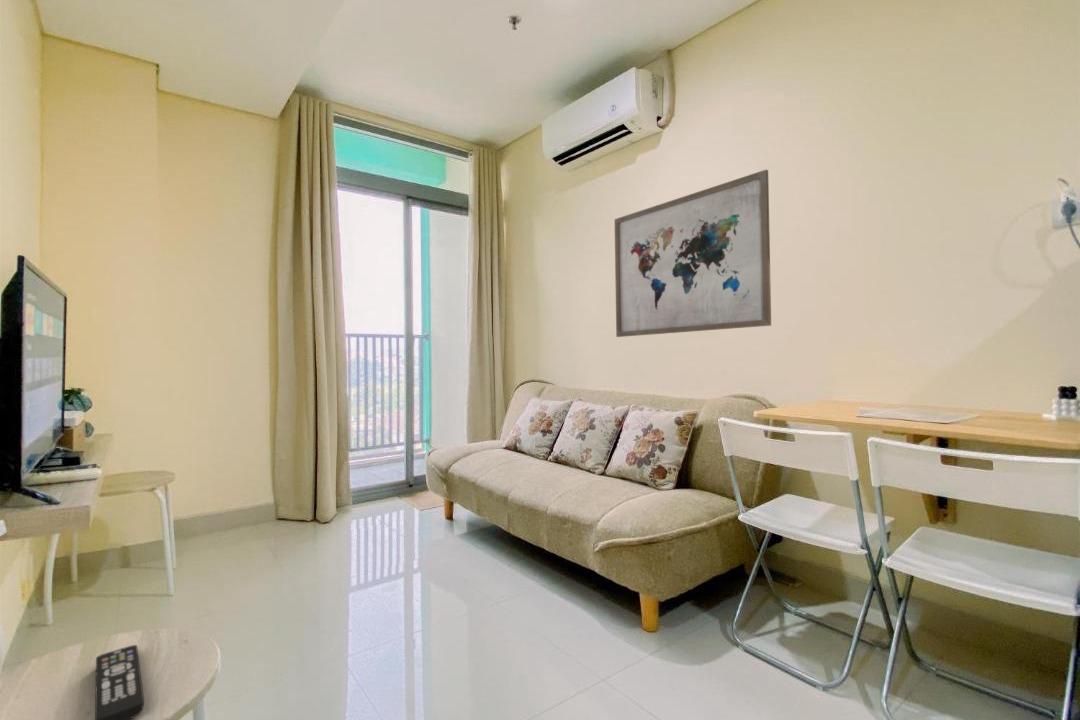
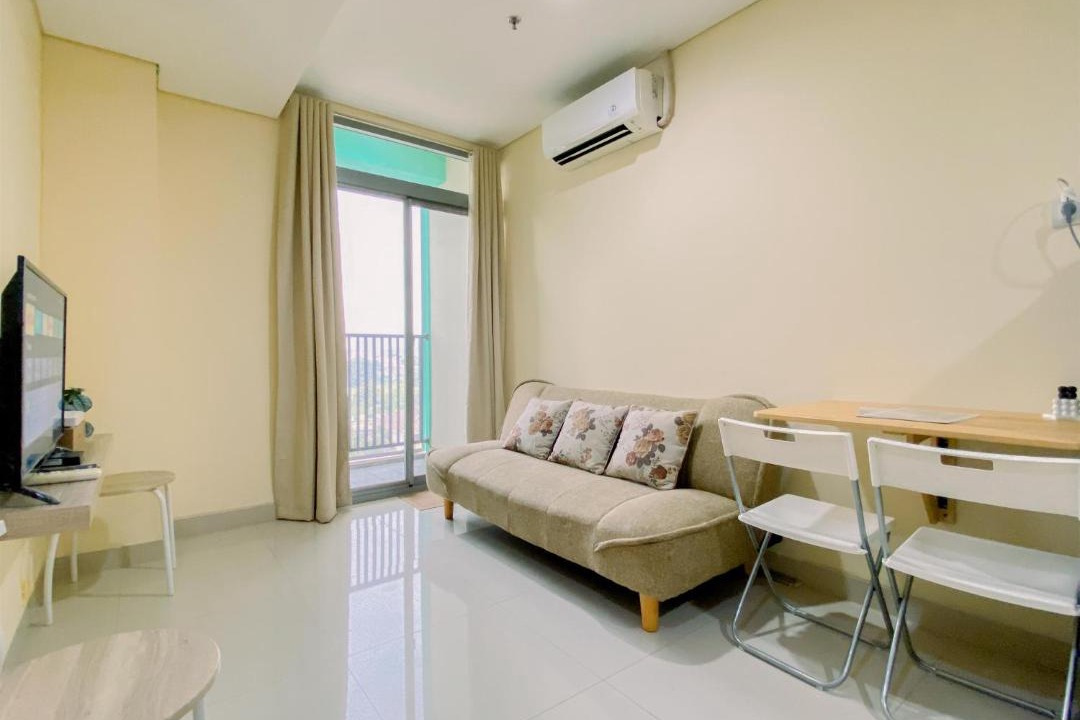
- remote control (118, 682)
- wall art (681, 264)
